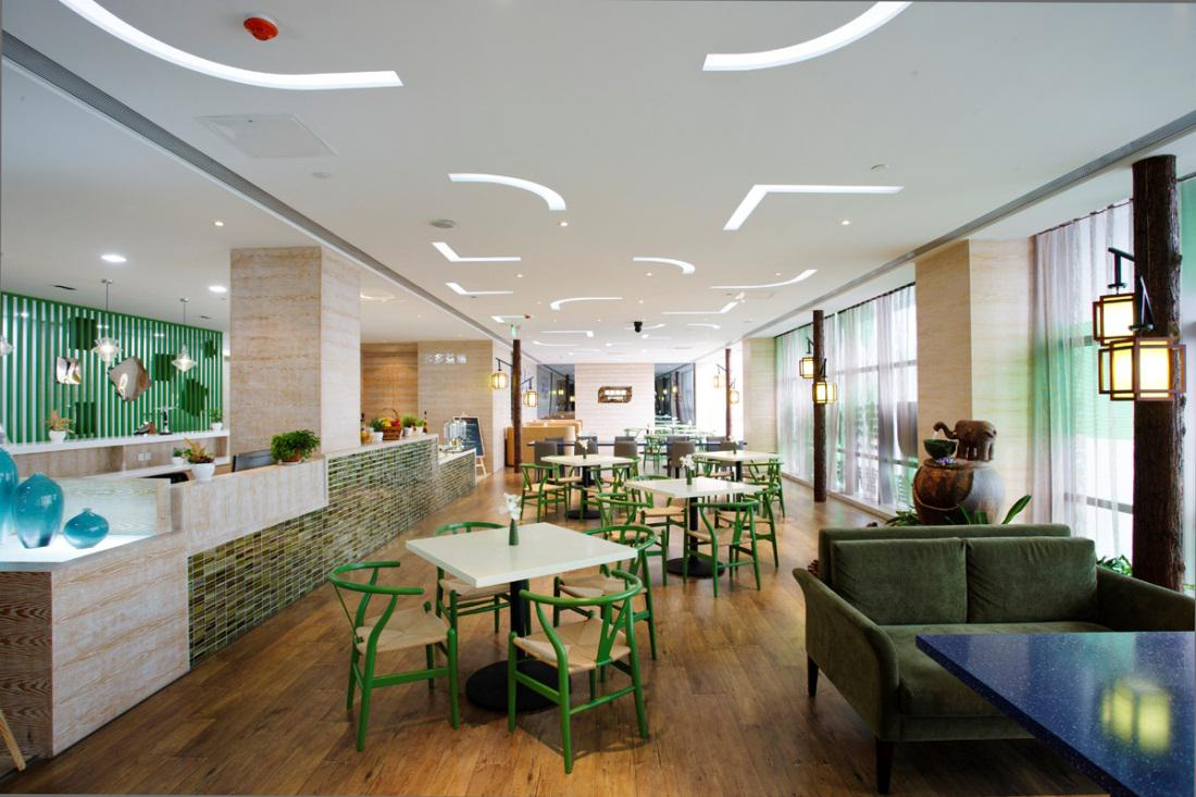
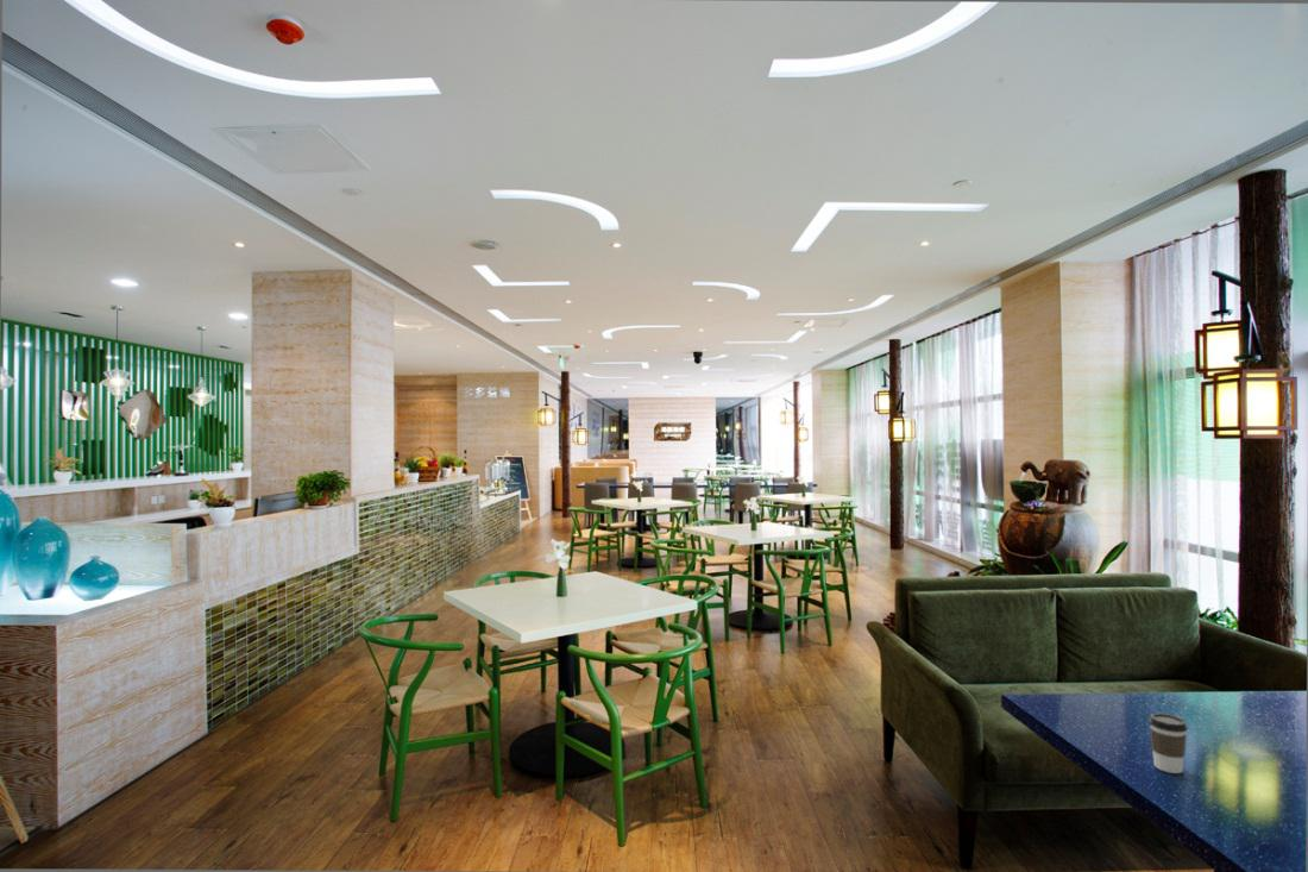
+ coffee cup (1168, 742)
